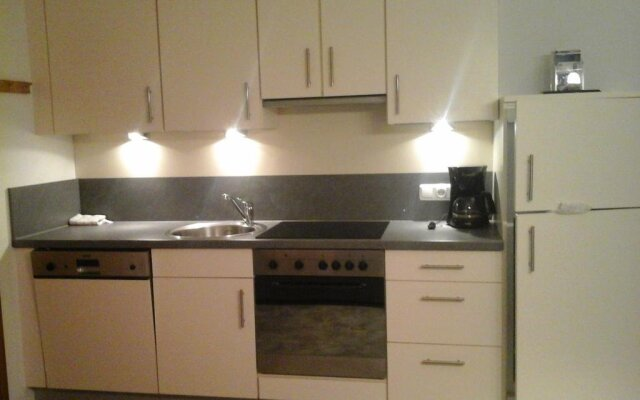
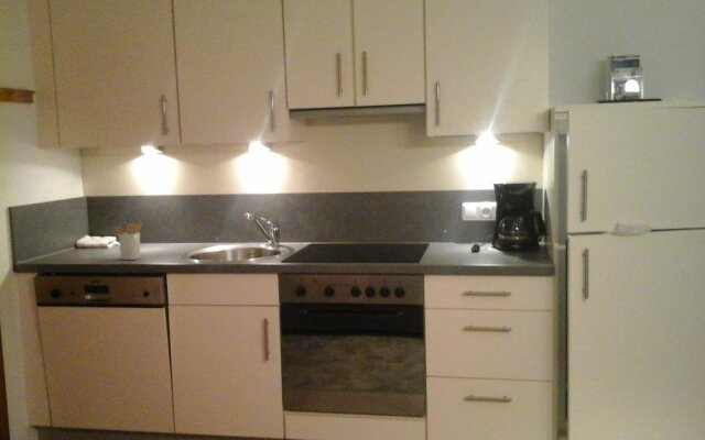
+ utensil holder (131, 240)
